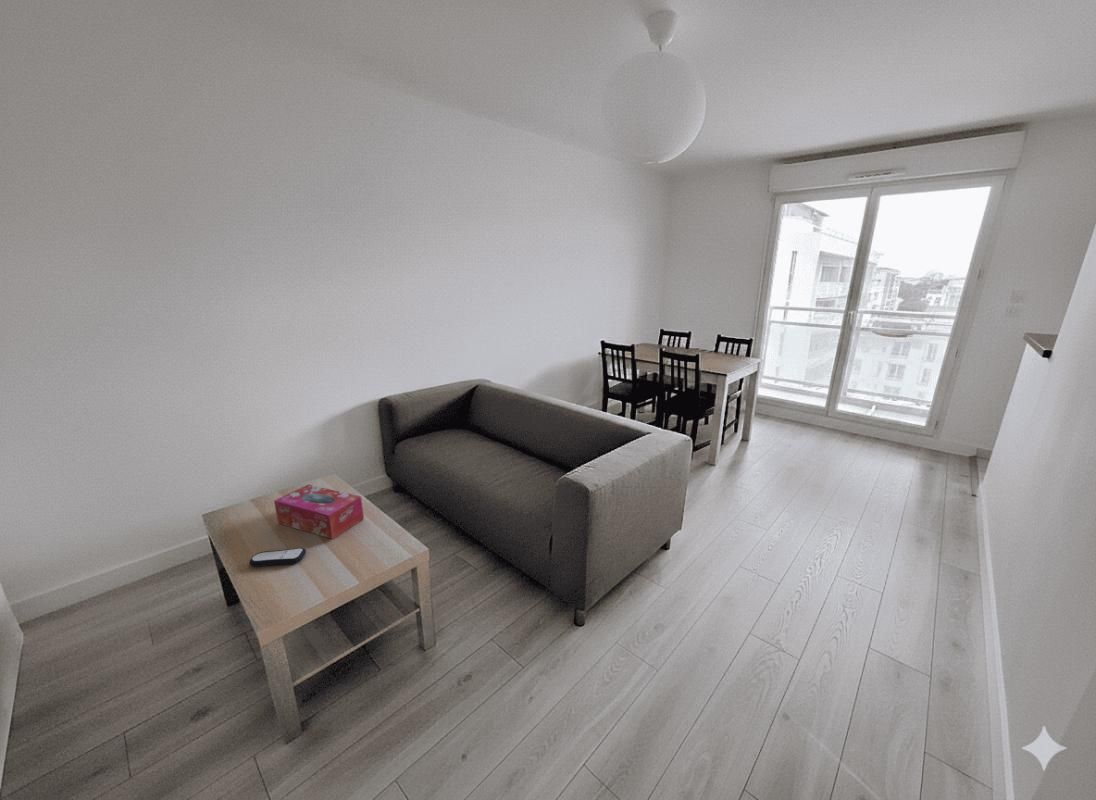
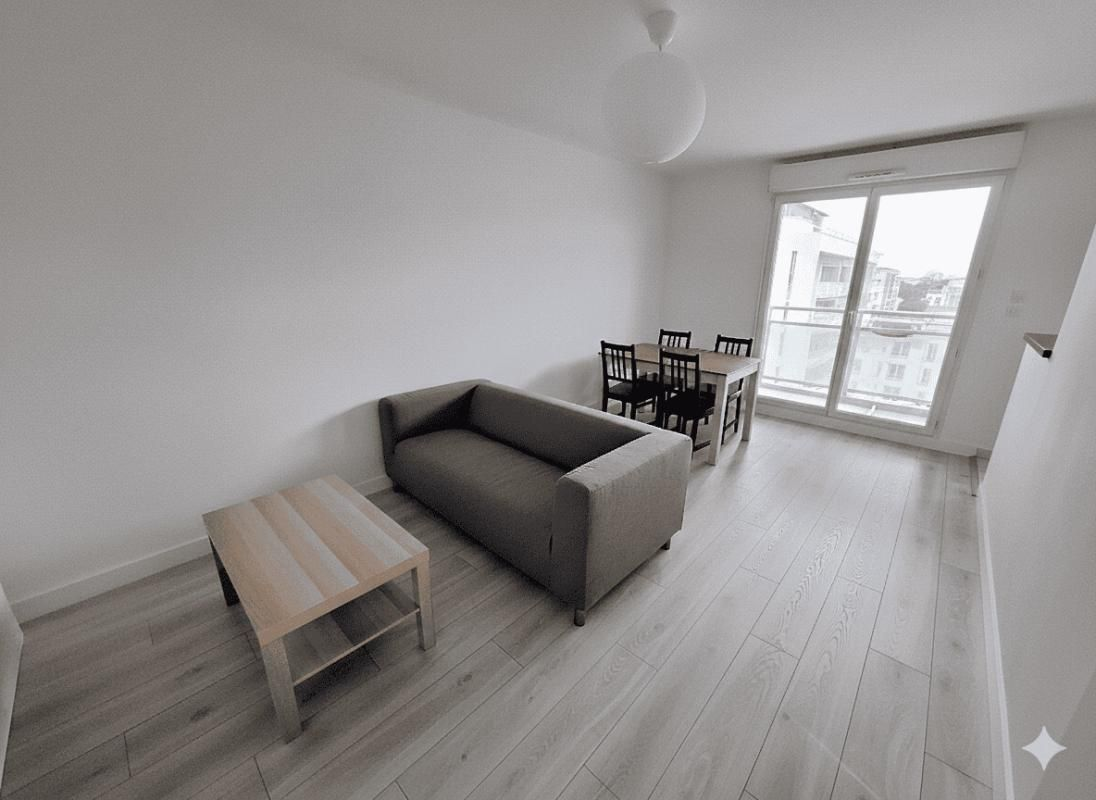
- remote control (277, 557)
- tissue box (319, 509)
